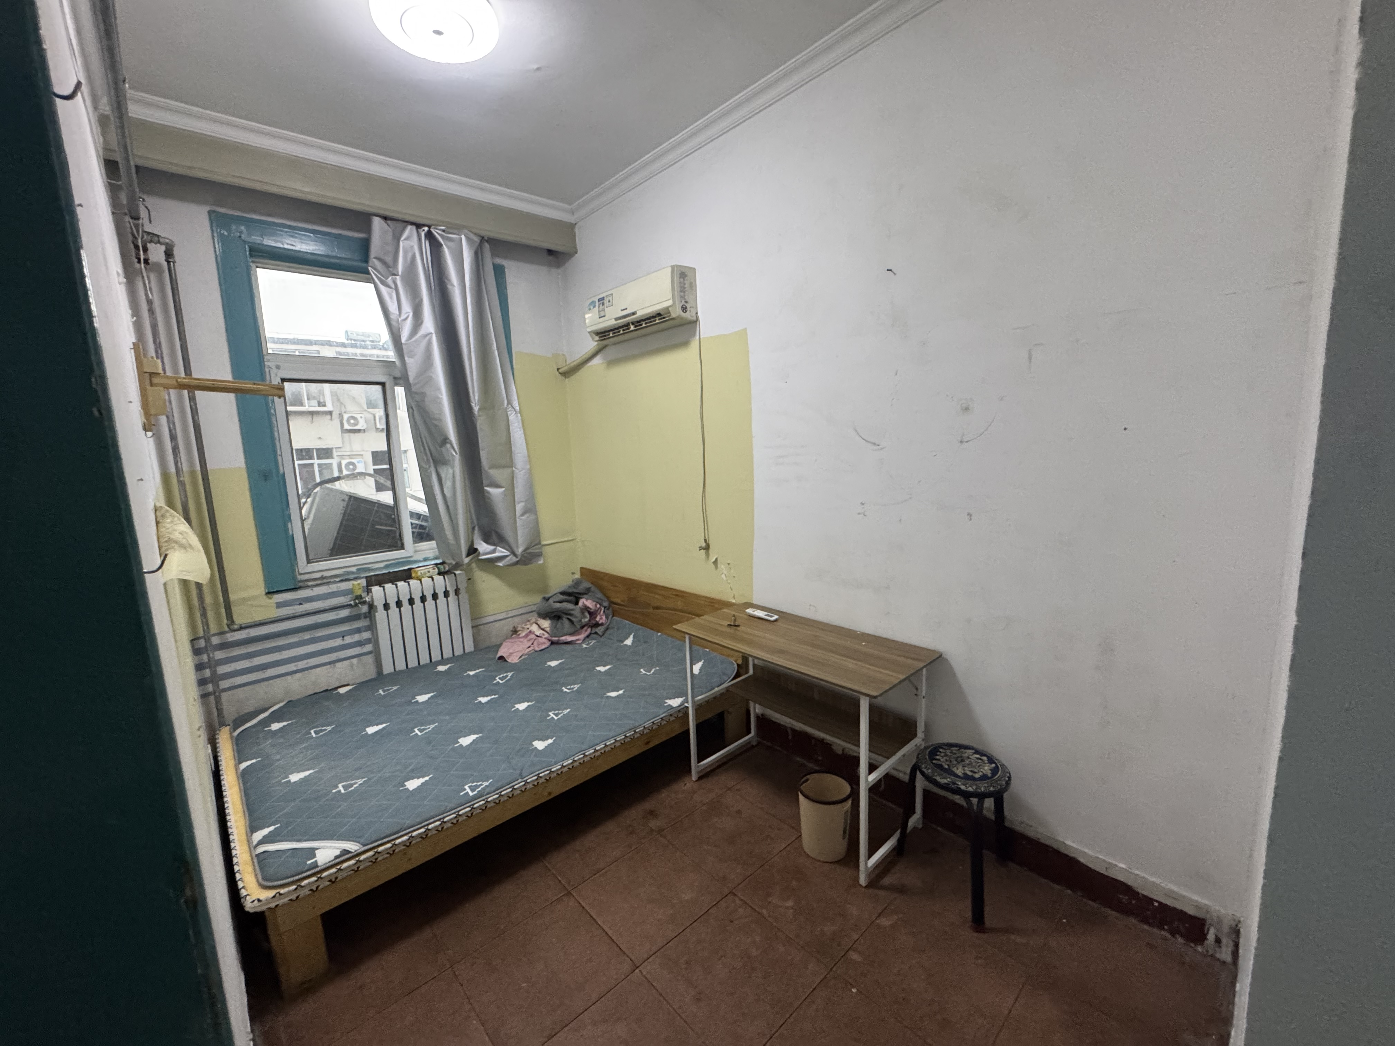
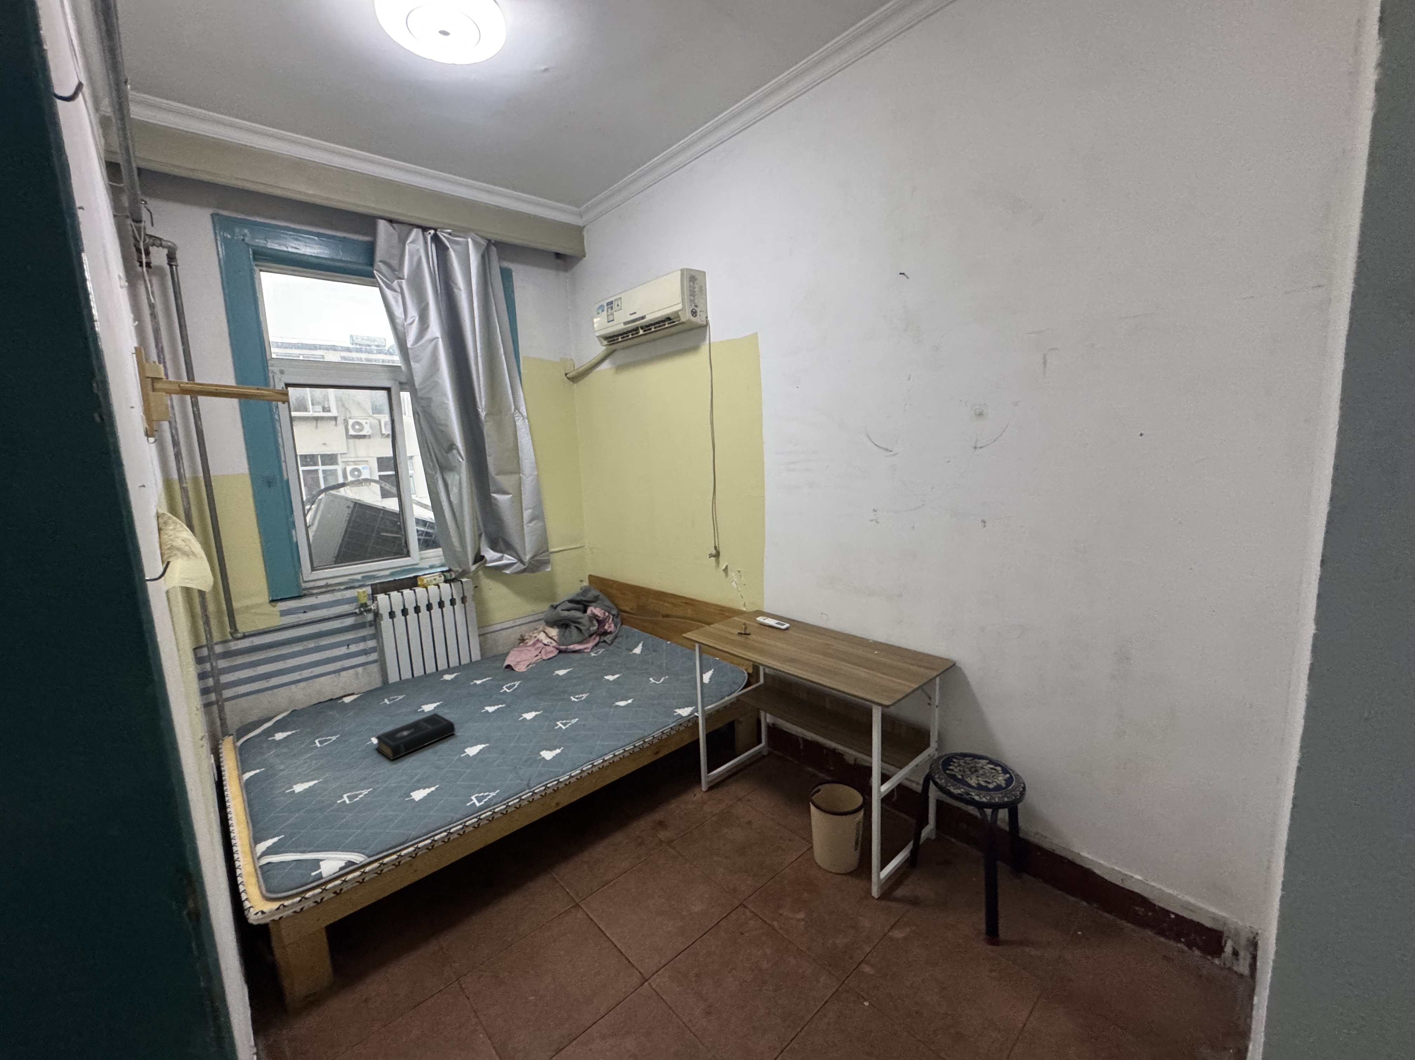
+ book (413, 734)
